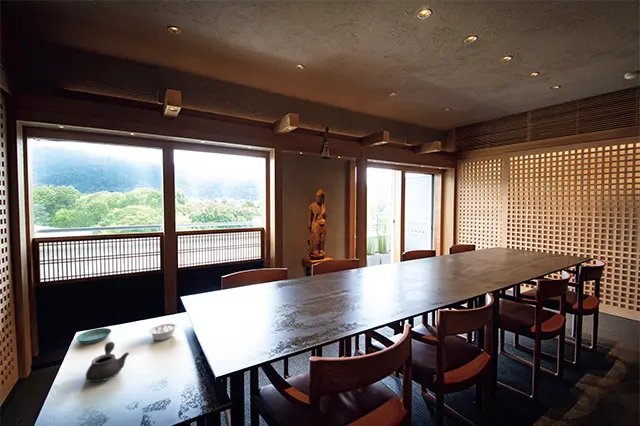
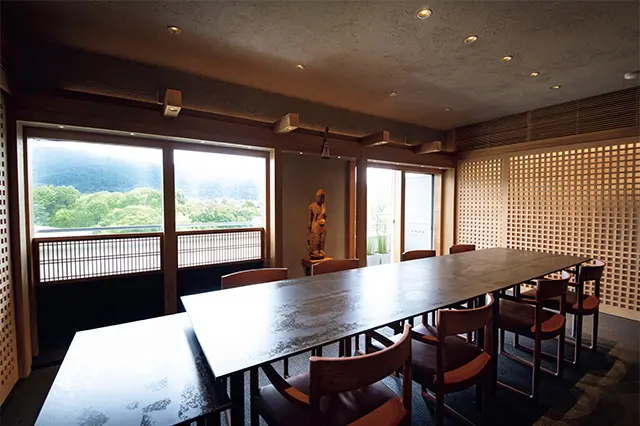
- teapot (108, 360)
- saucer (94, 336)
- legume (164, 331)
